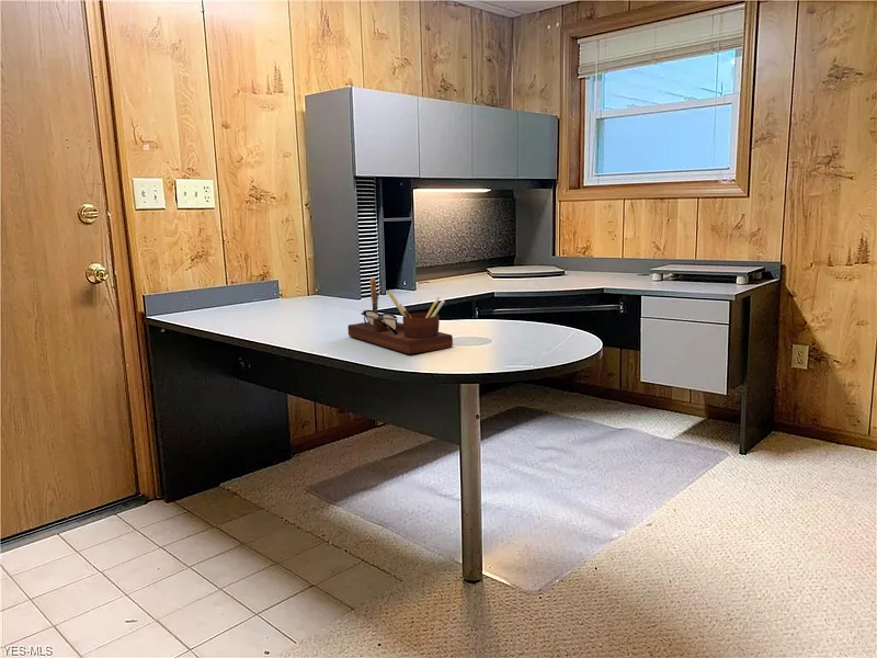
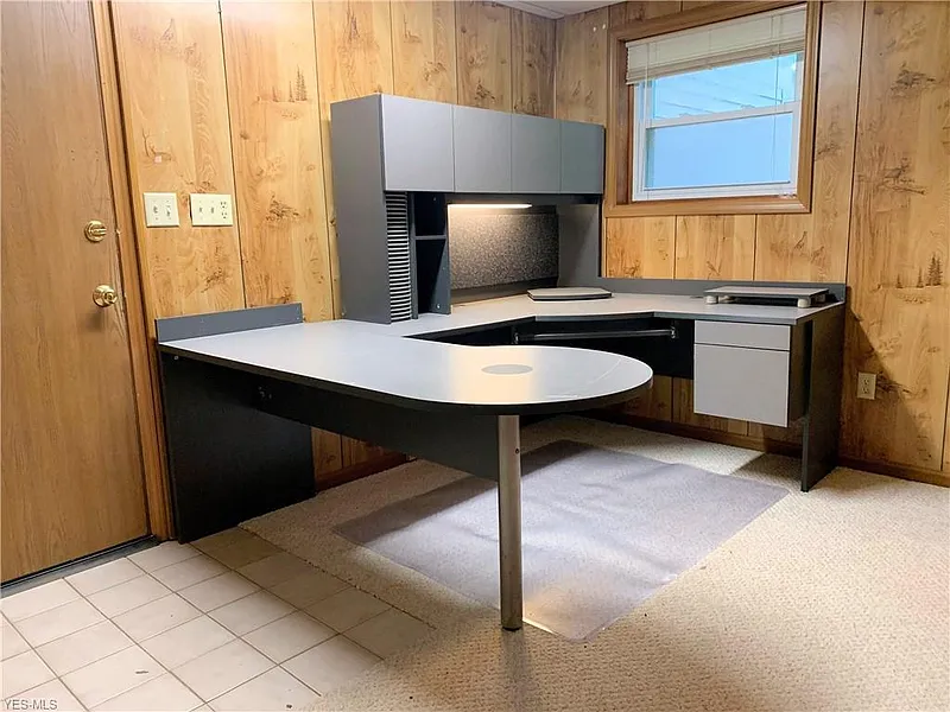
- desk organizer (399, 310)
